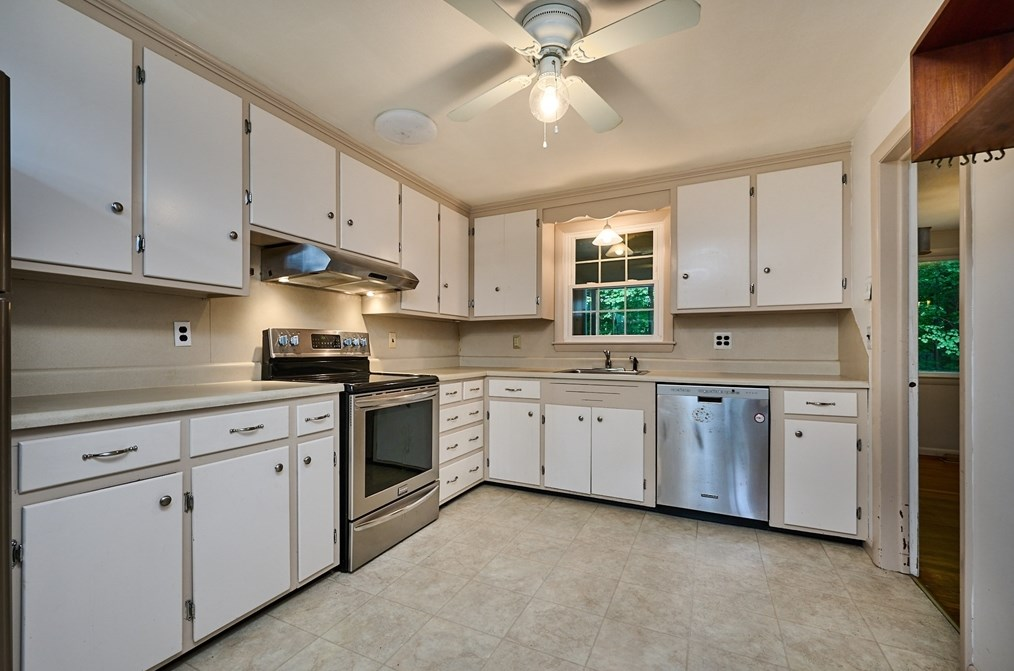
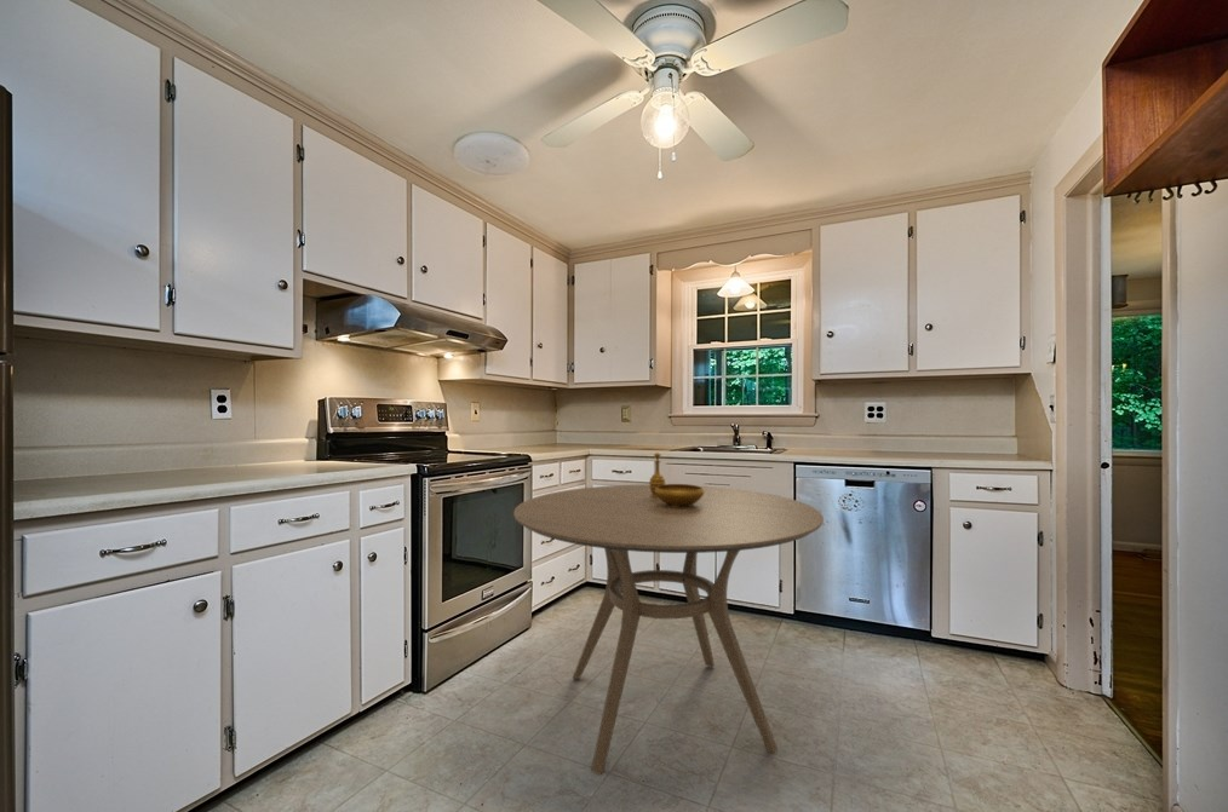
+ dining table (664, 607)
+ decorative bowl (671, 484)
